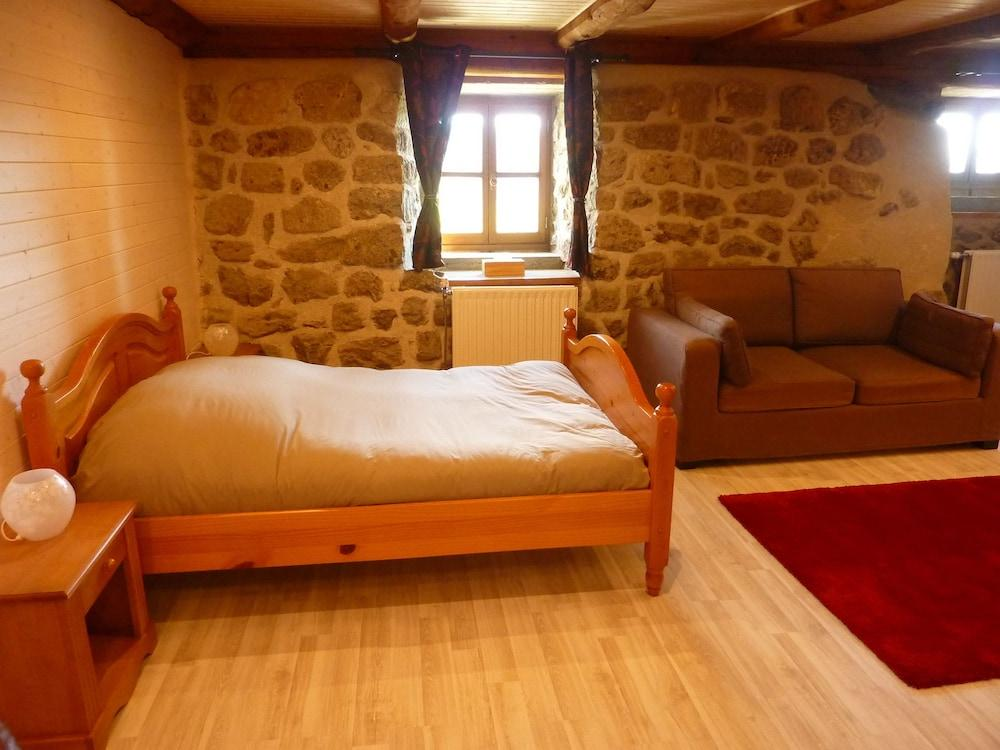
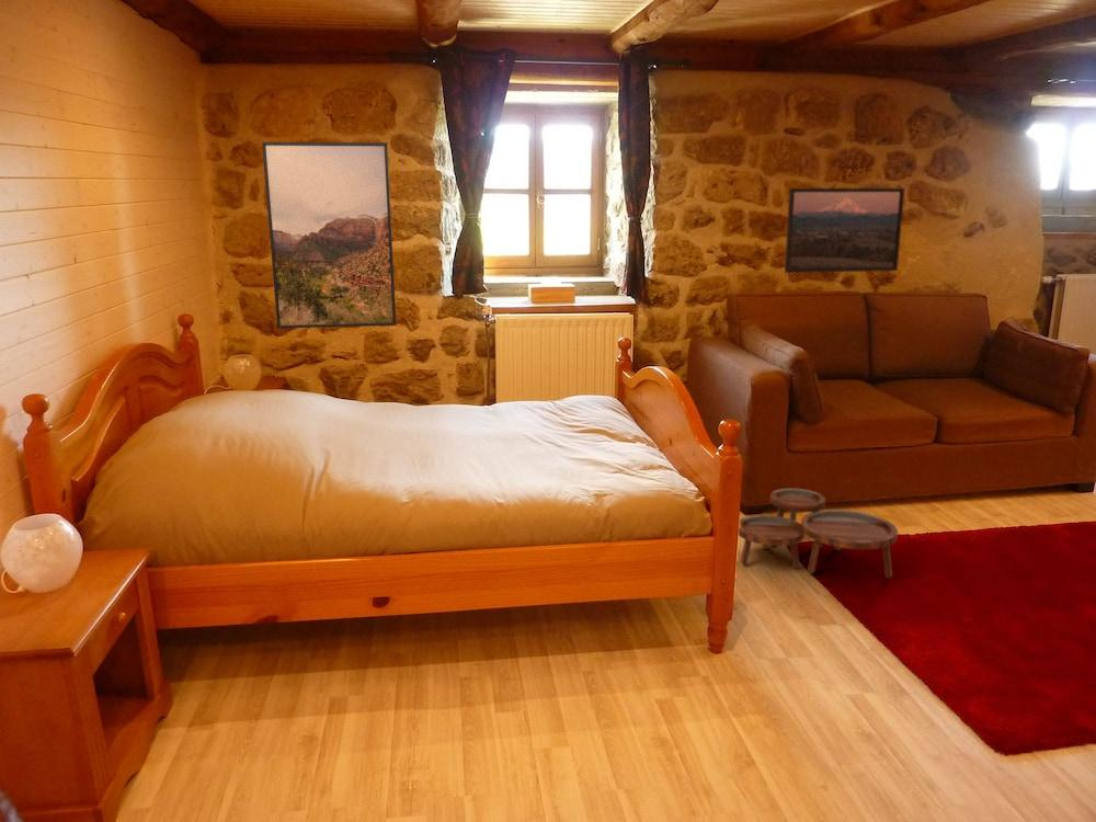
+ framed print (331, 237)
+ nesting tables (810, 533)
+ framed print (844, 230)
